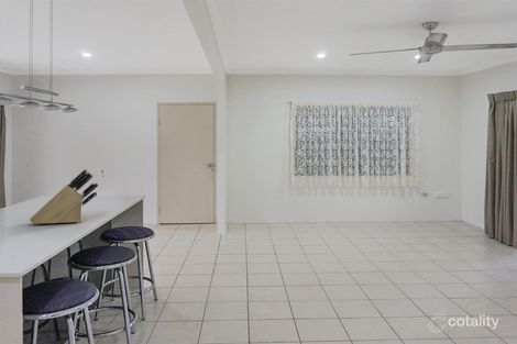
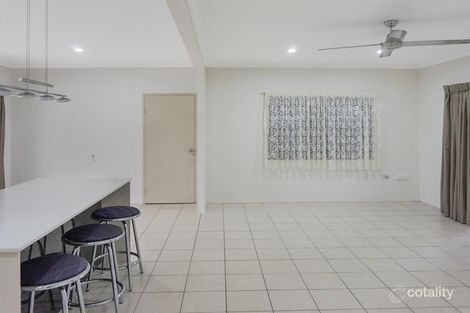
- knife block (65, 196)
